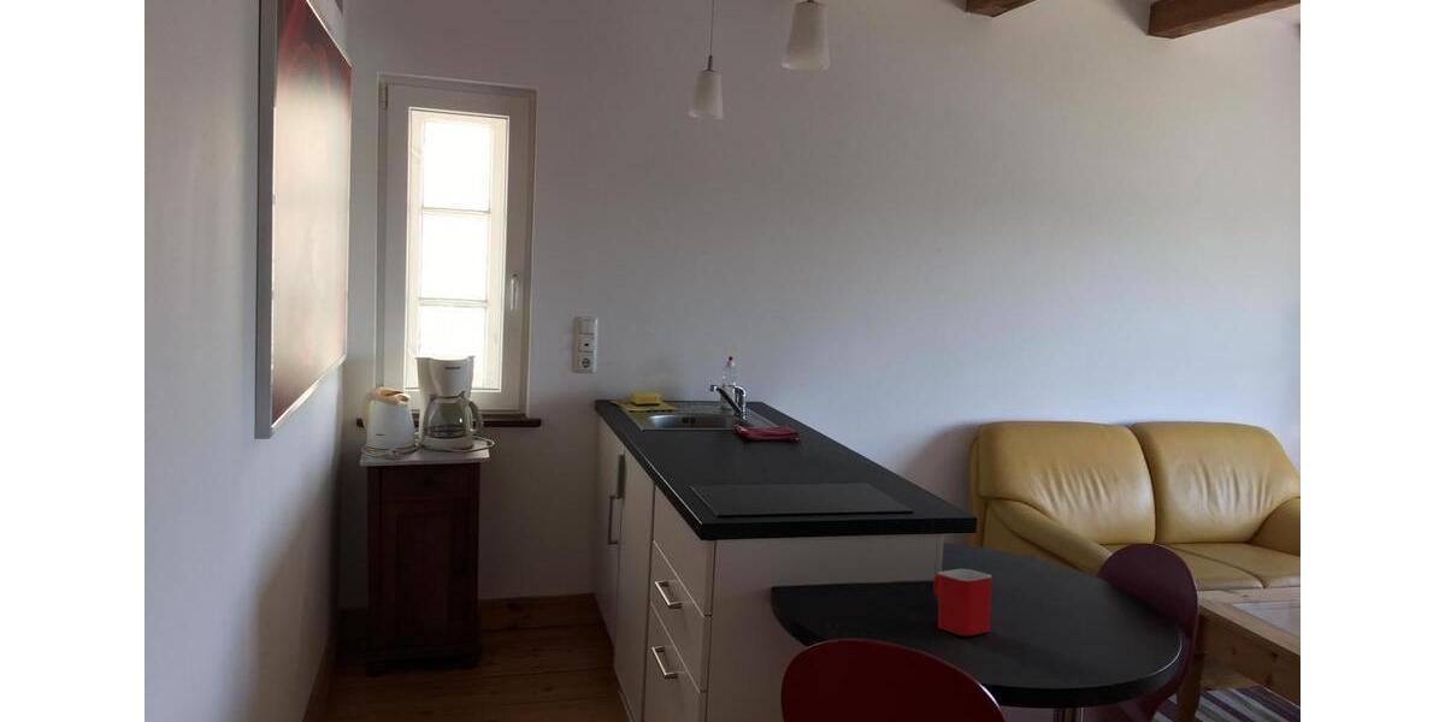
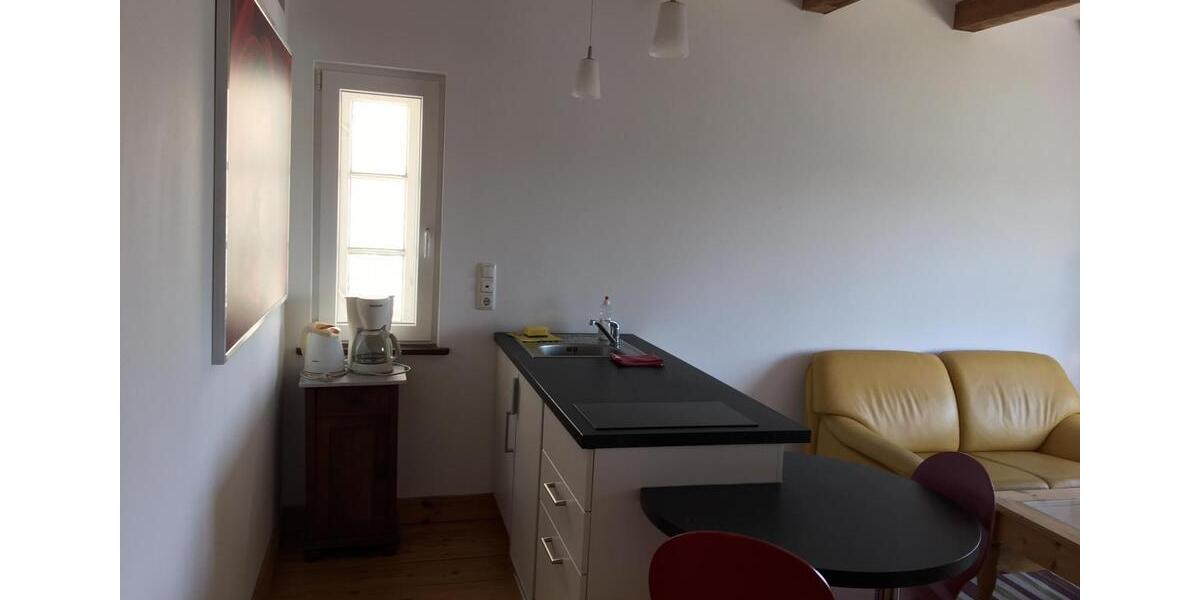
- mug (956, 599)
